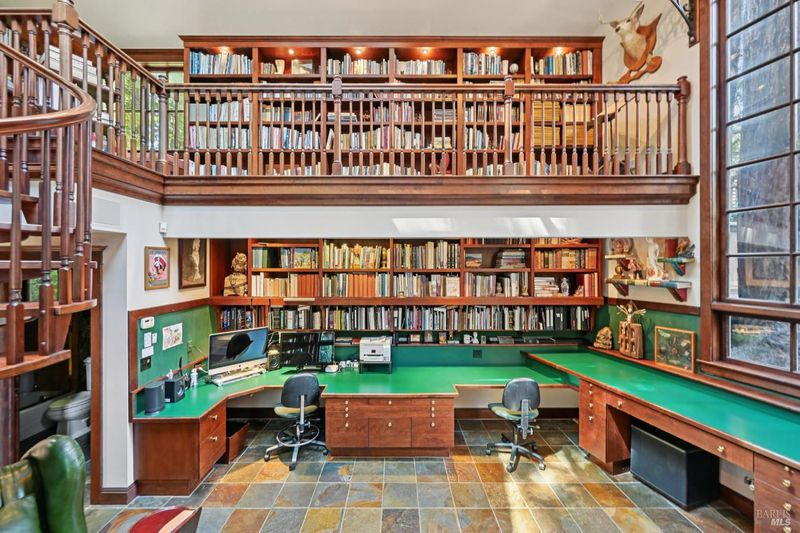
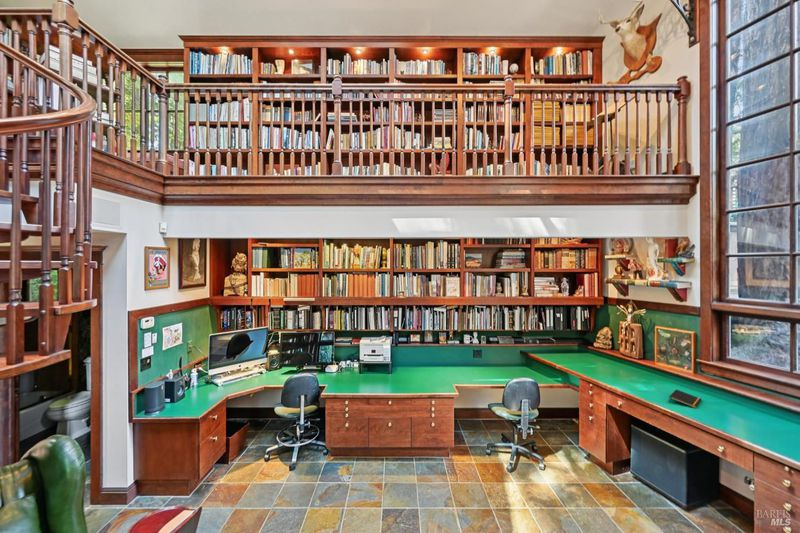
+ notepad (685, 398)
